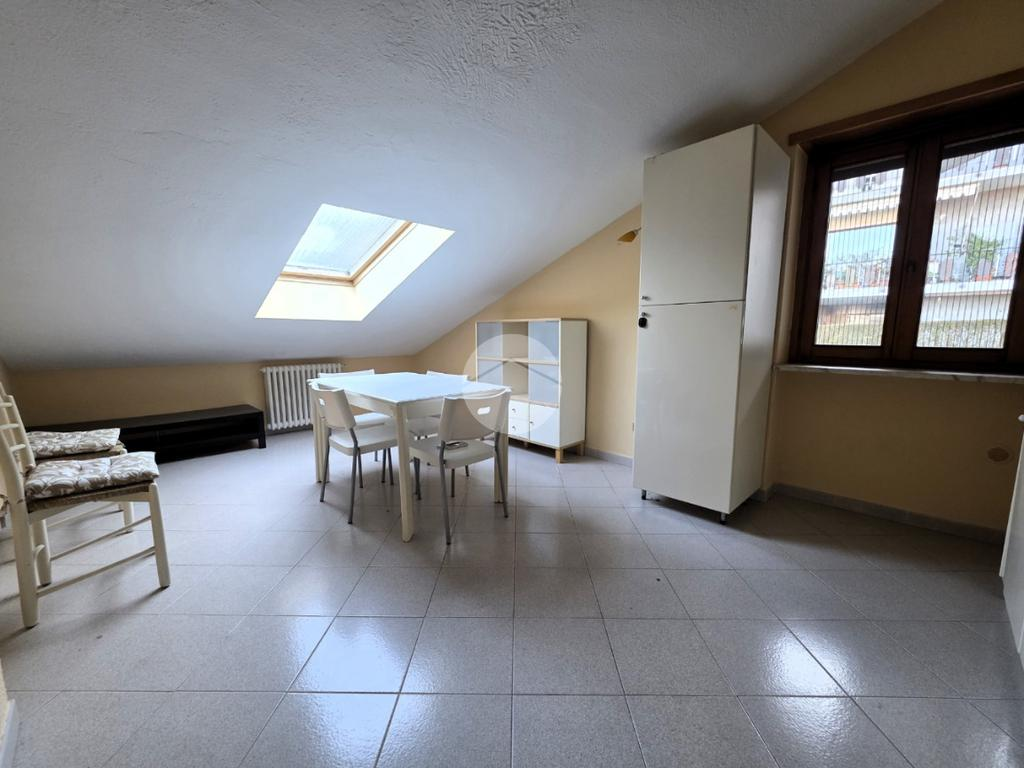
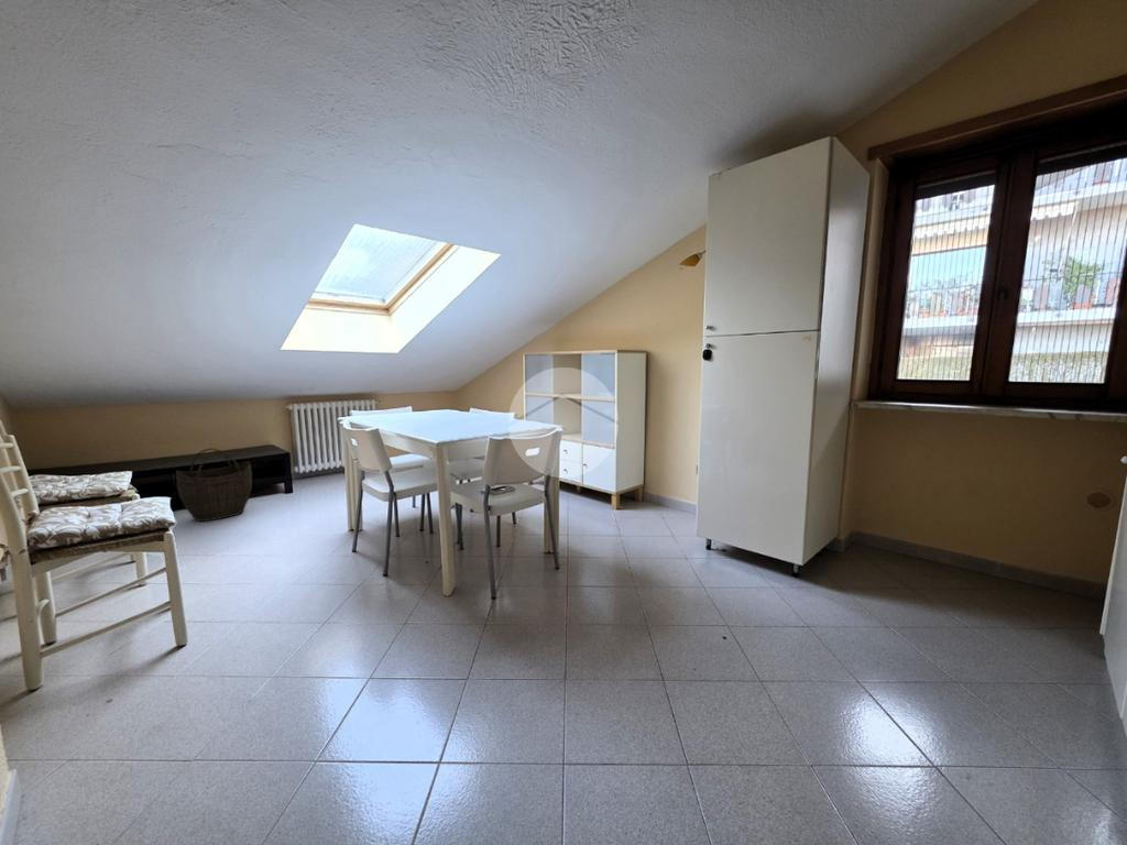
+ woven basket (216, 483)
